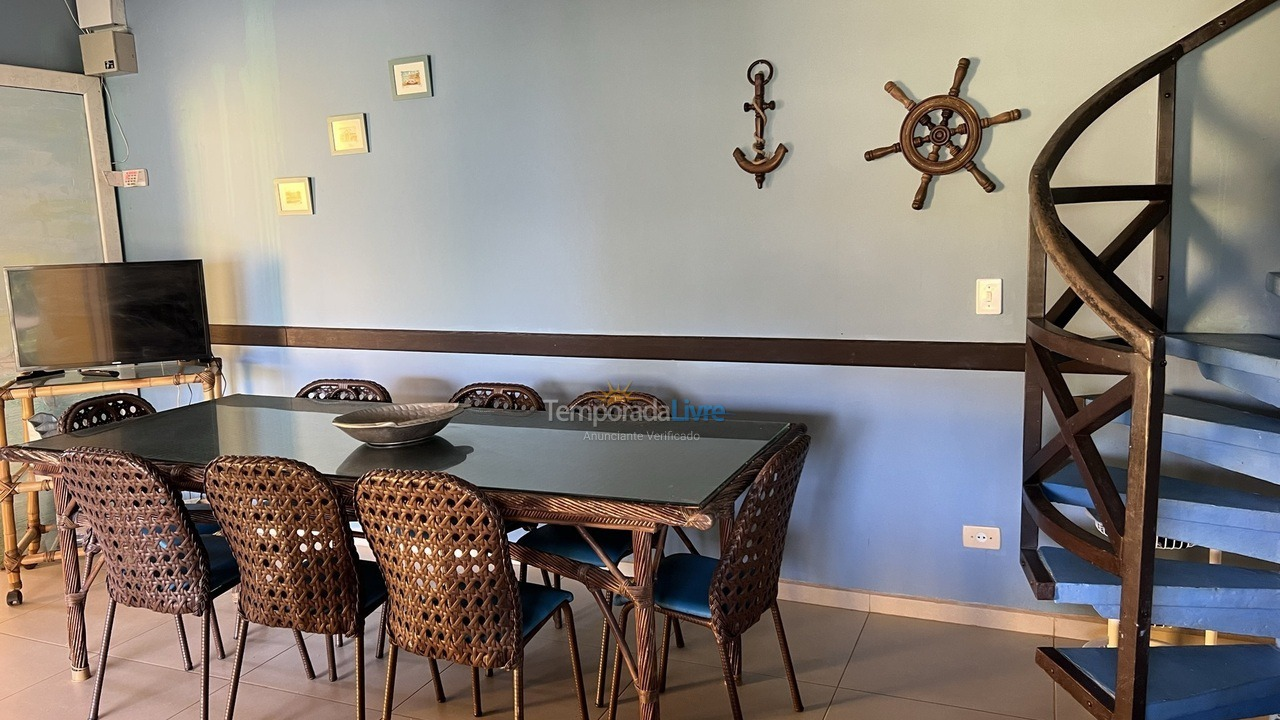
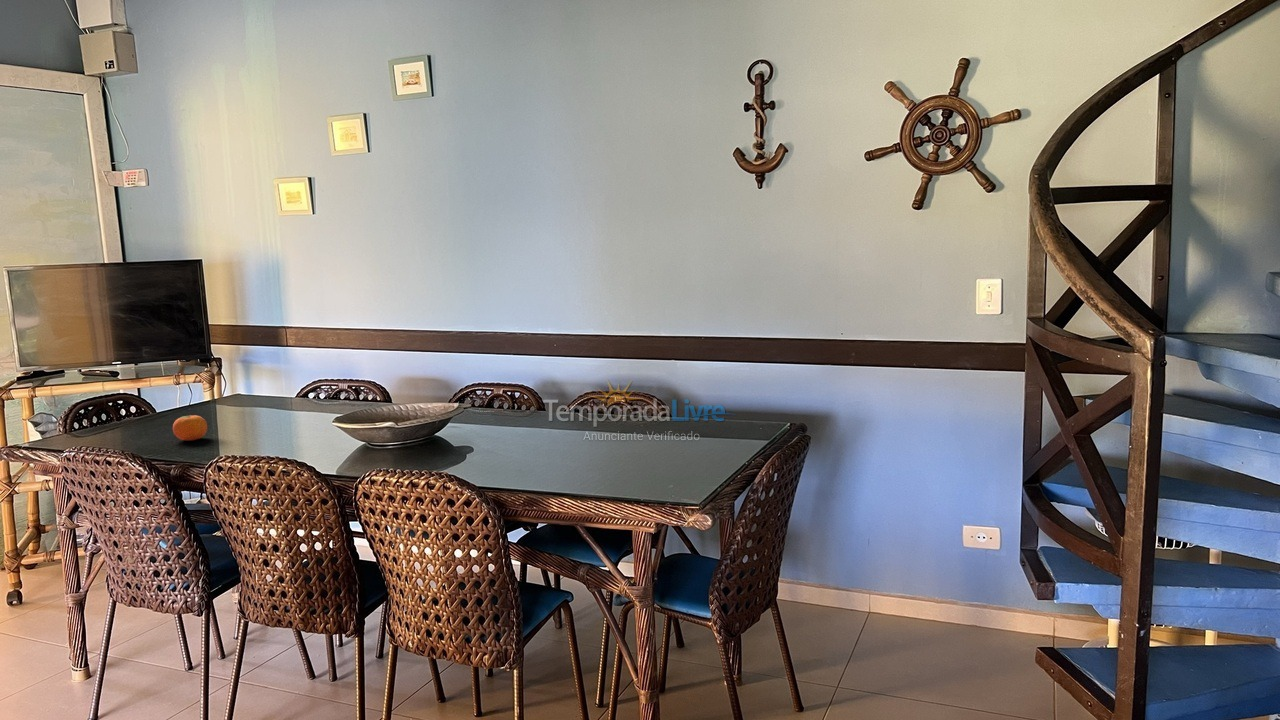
+ fruit (190, 428)
